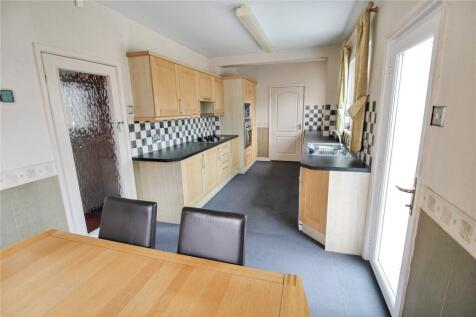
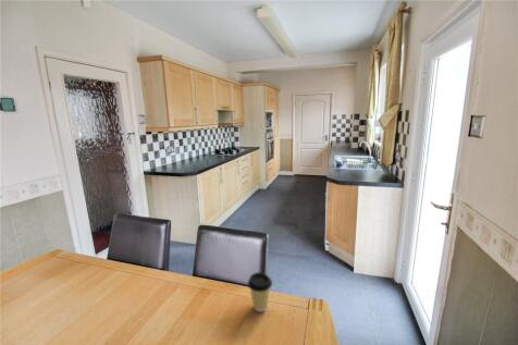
+ coffee cup (260, 293)
